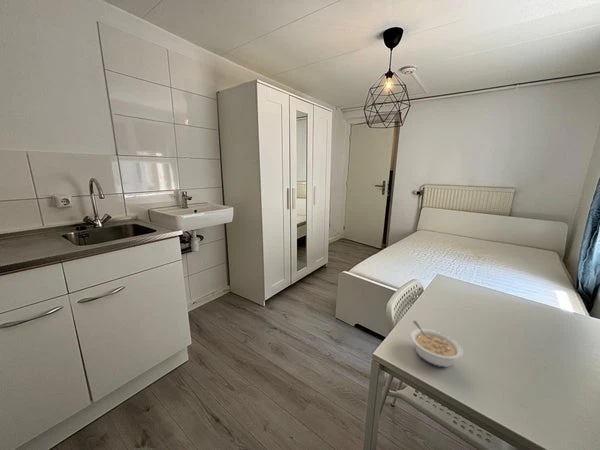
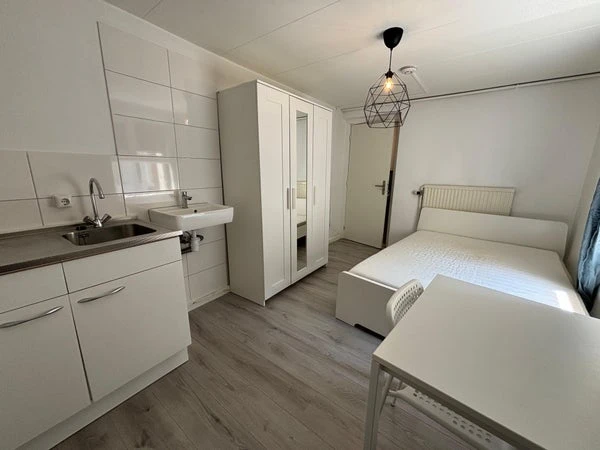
- legume (432, 346)
